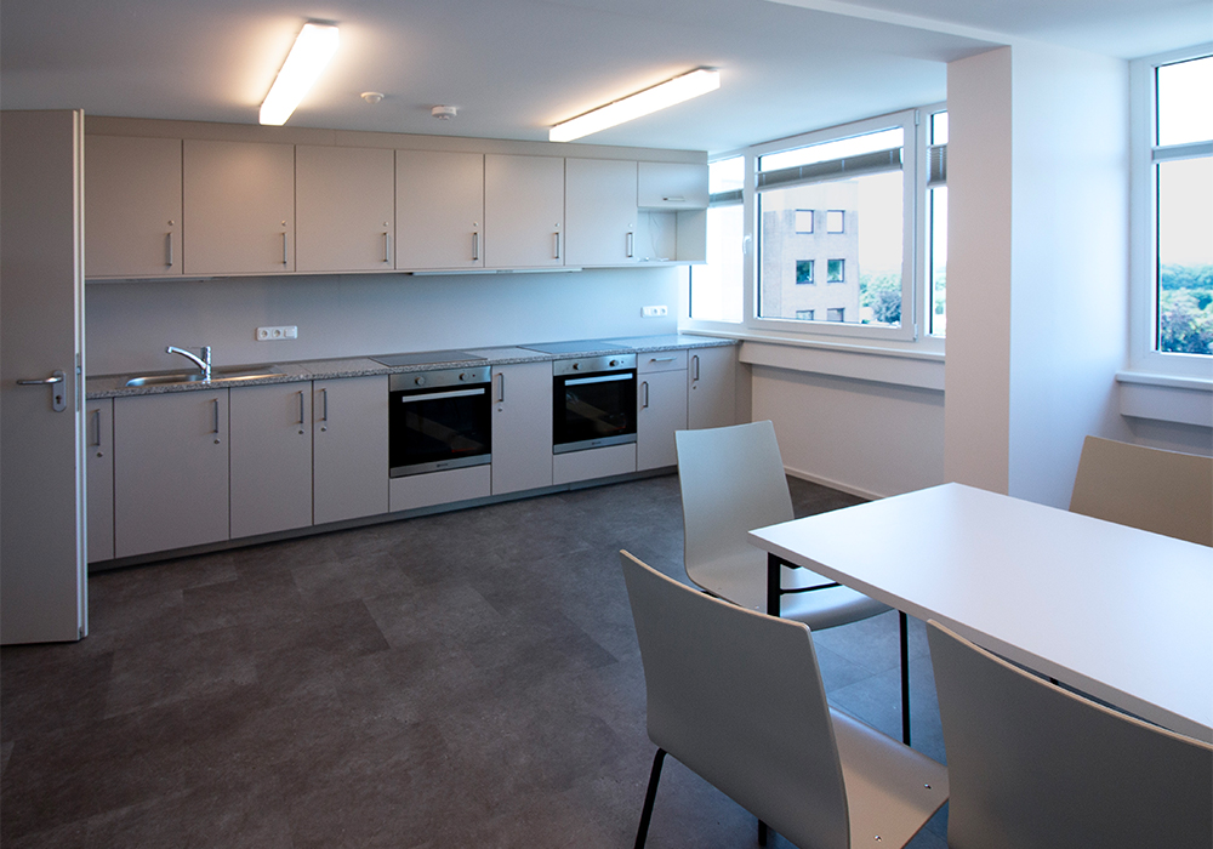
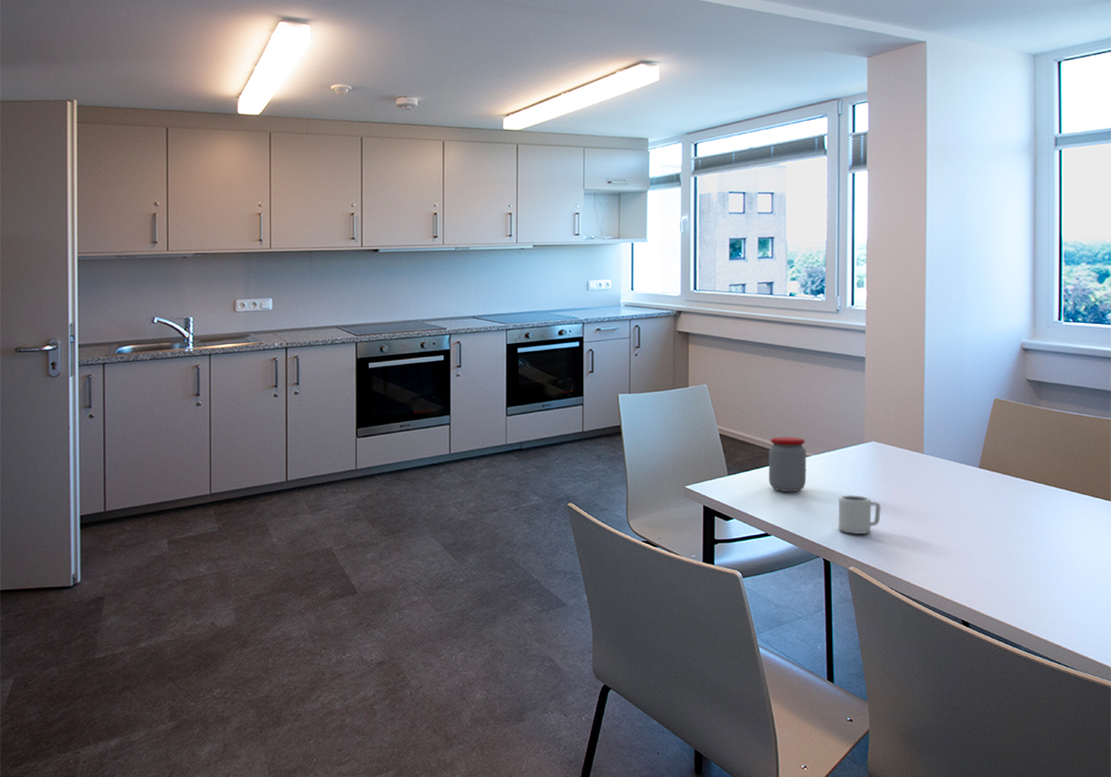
+ cup (859, 514)
+ jar (787, 463)
